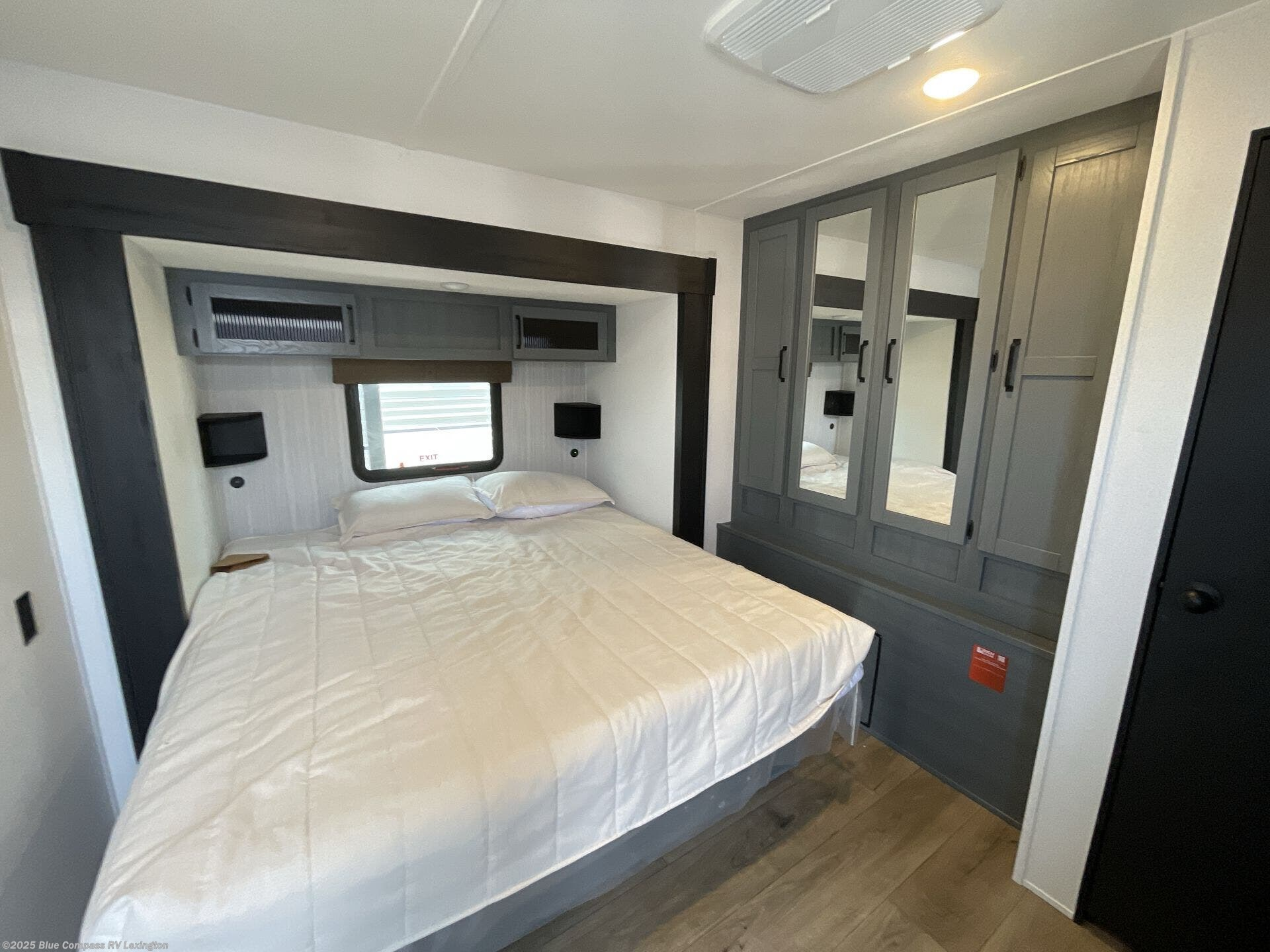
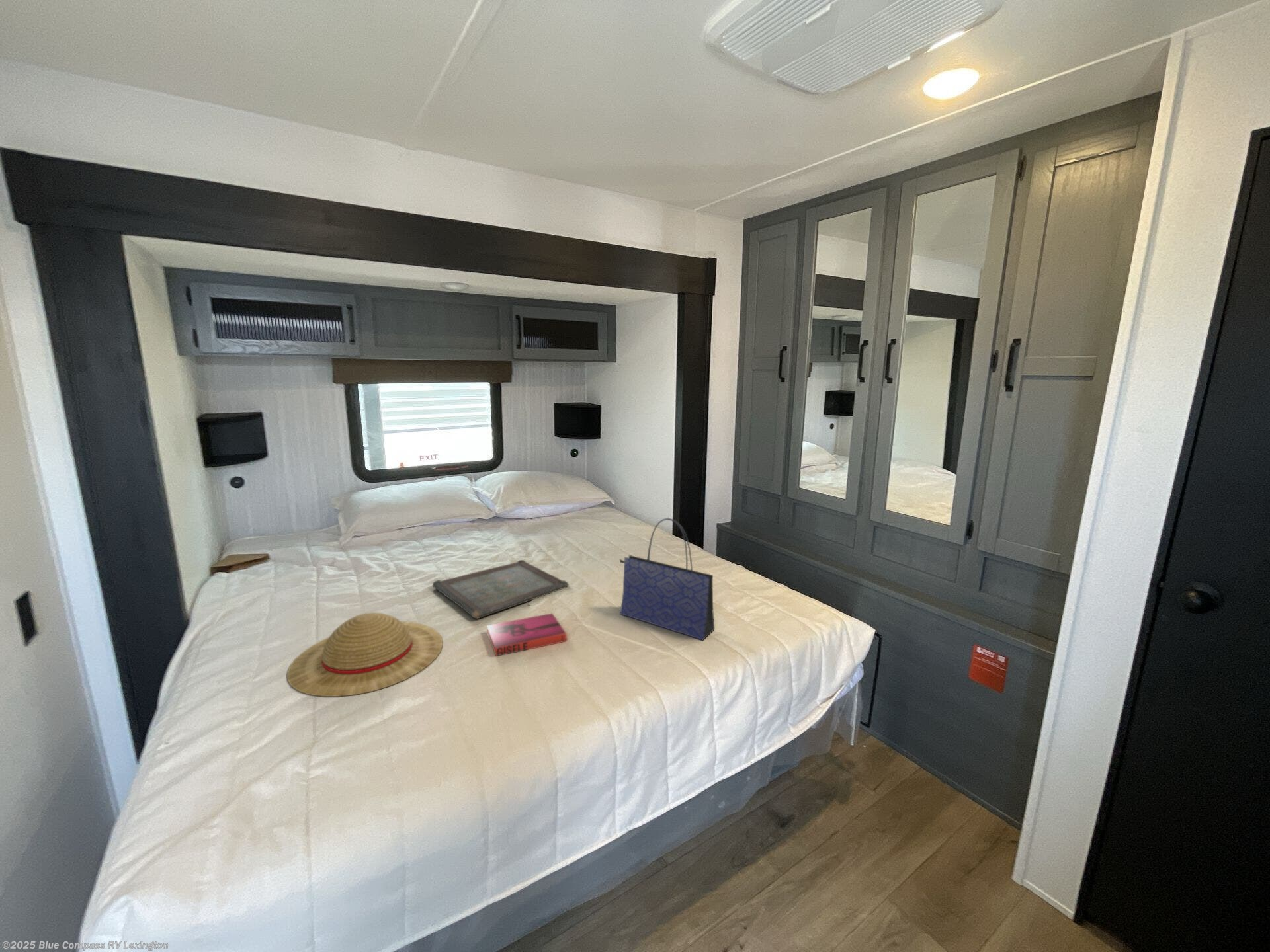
+ tote bag (663, 570)
+ hardback book (526, 633)
+ serving tray (501, 585)
+ straw hat (368, 635)
